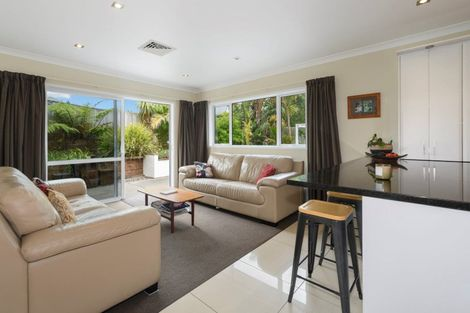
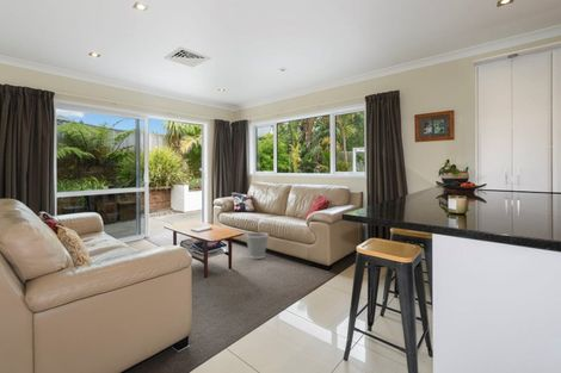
+ wastebasket (257, 245)
